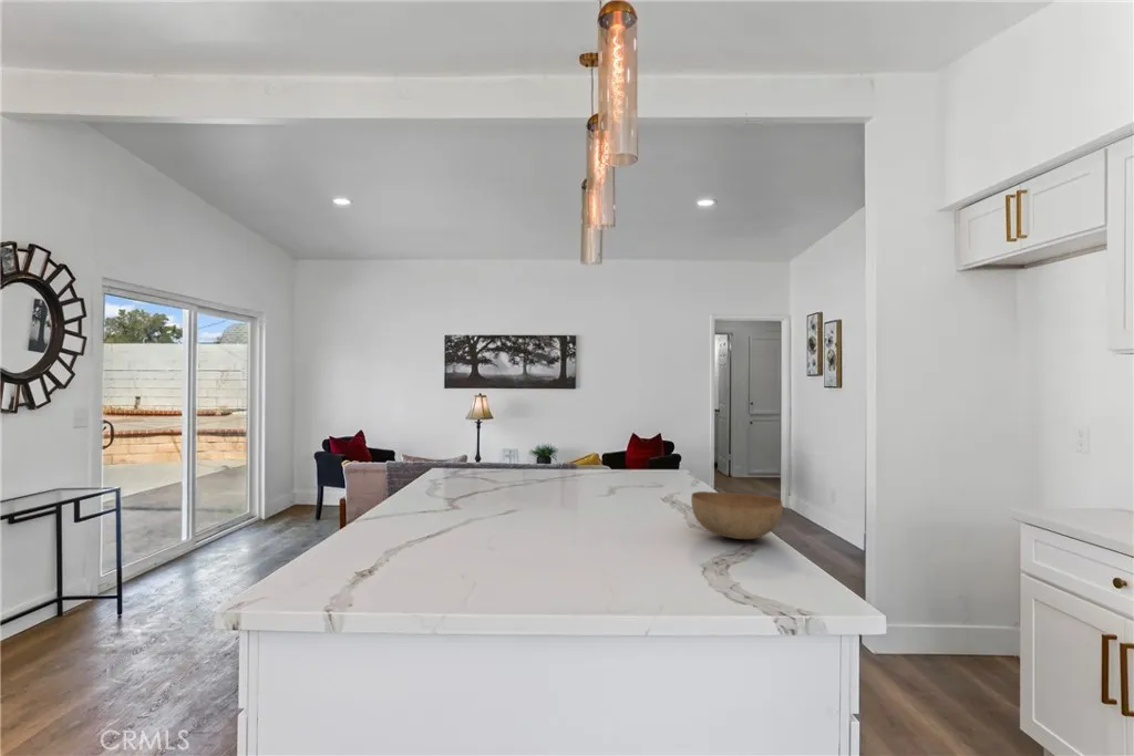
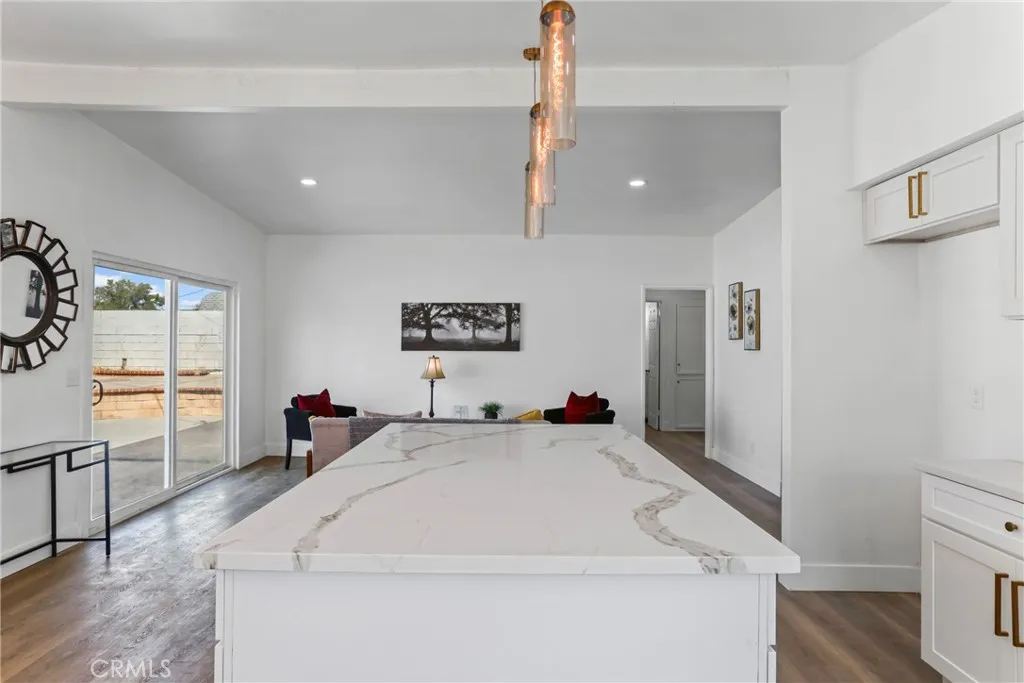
- bowl (735, 517)
